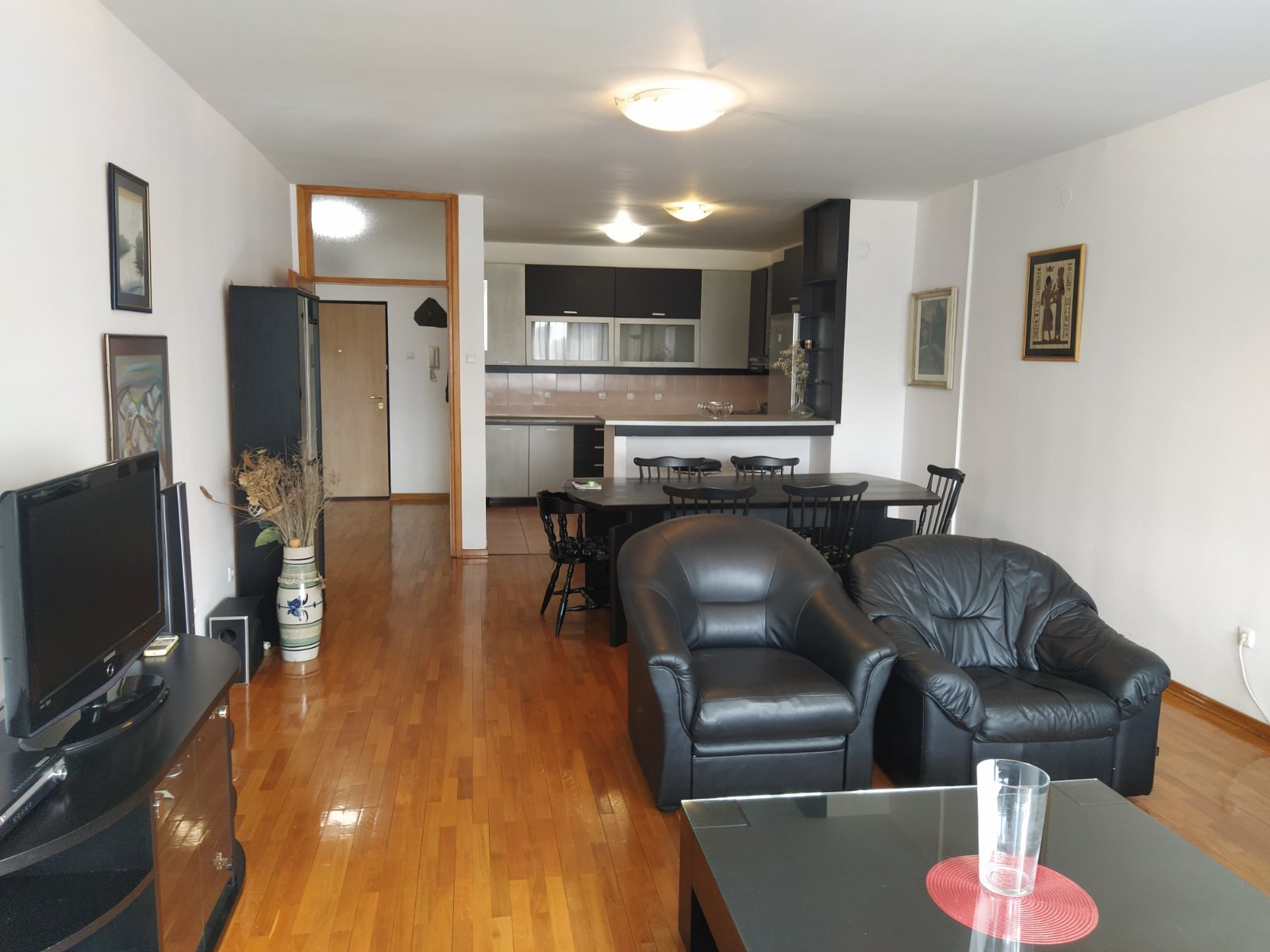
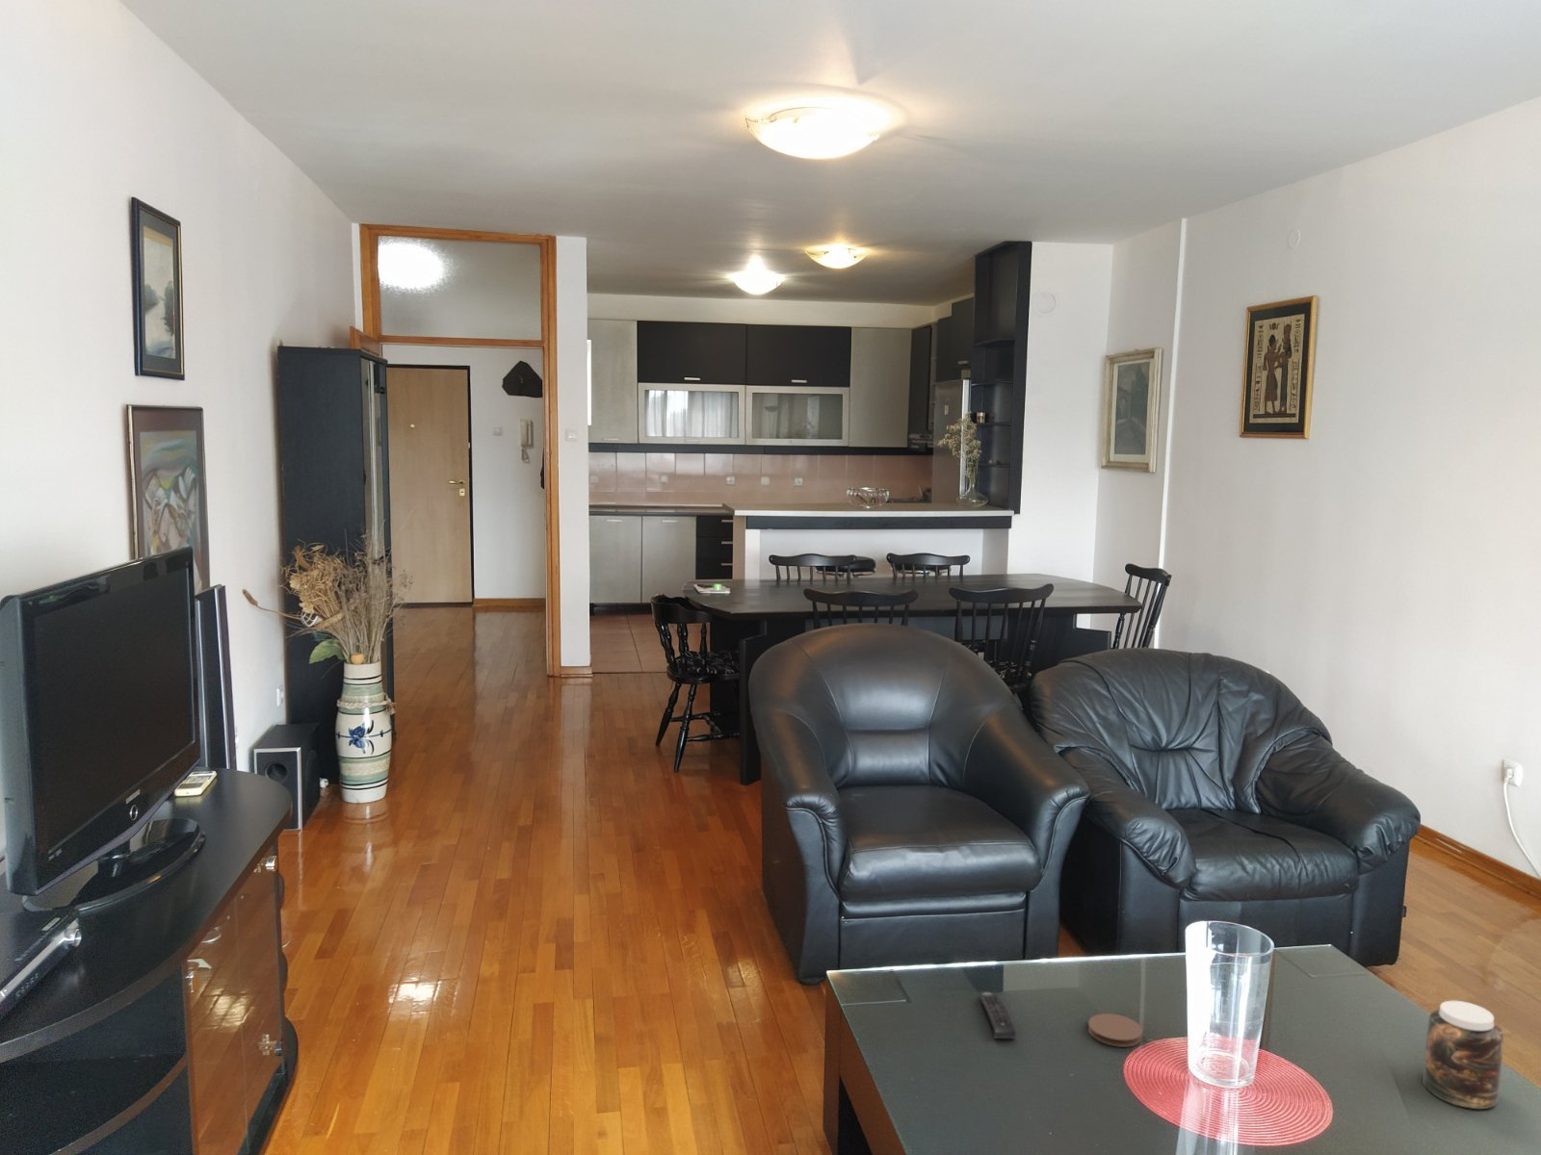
+ remote control (995, 1013)
+ jar (1463, 1051)
+ coaster (1114, 1029)
